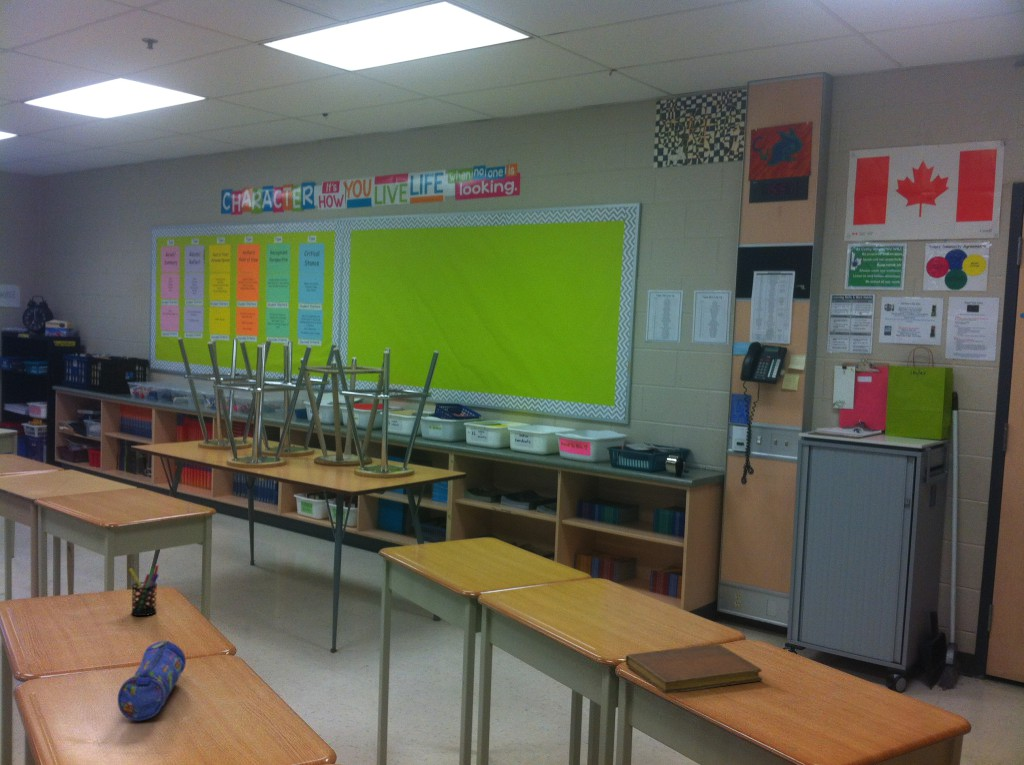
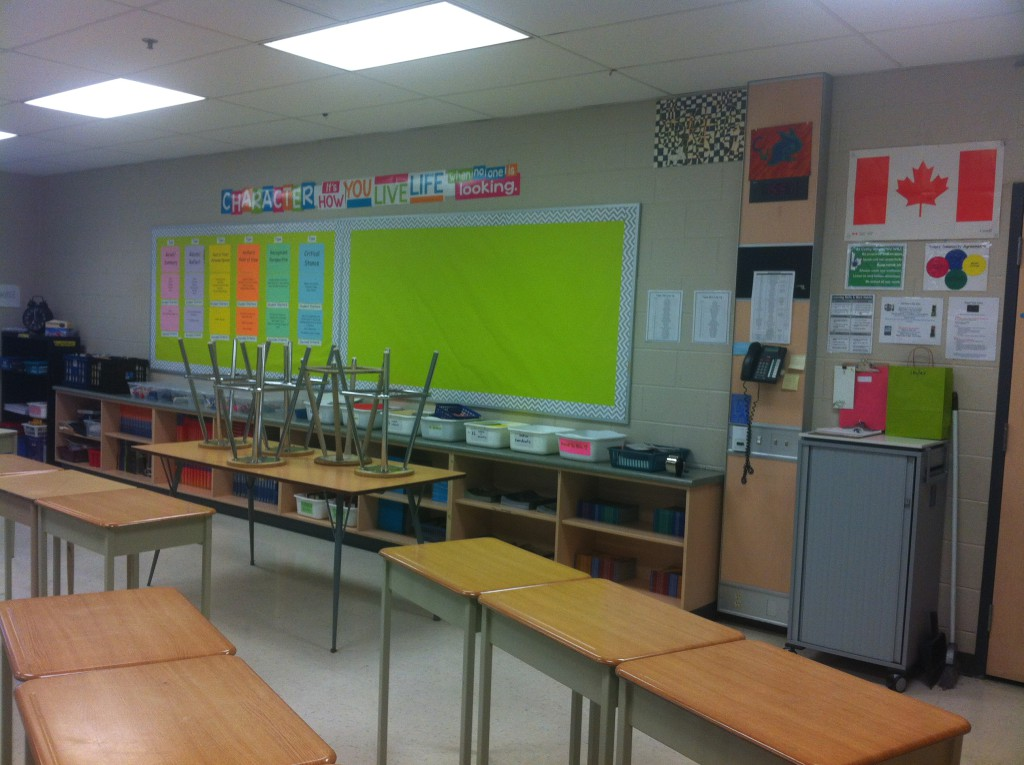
- notebook (692, 666)
- pen holder (147, 587)
- pencil case (154, 676)
